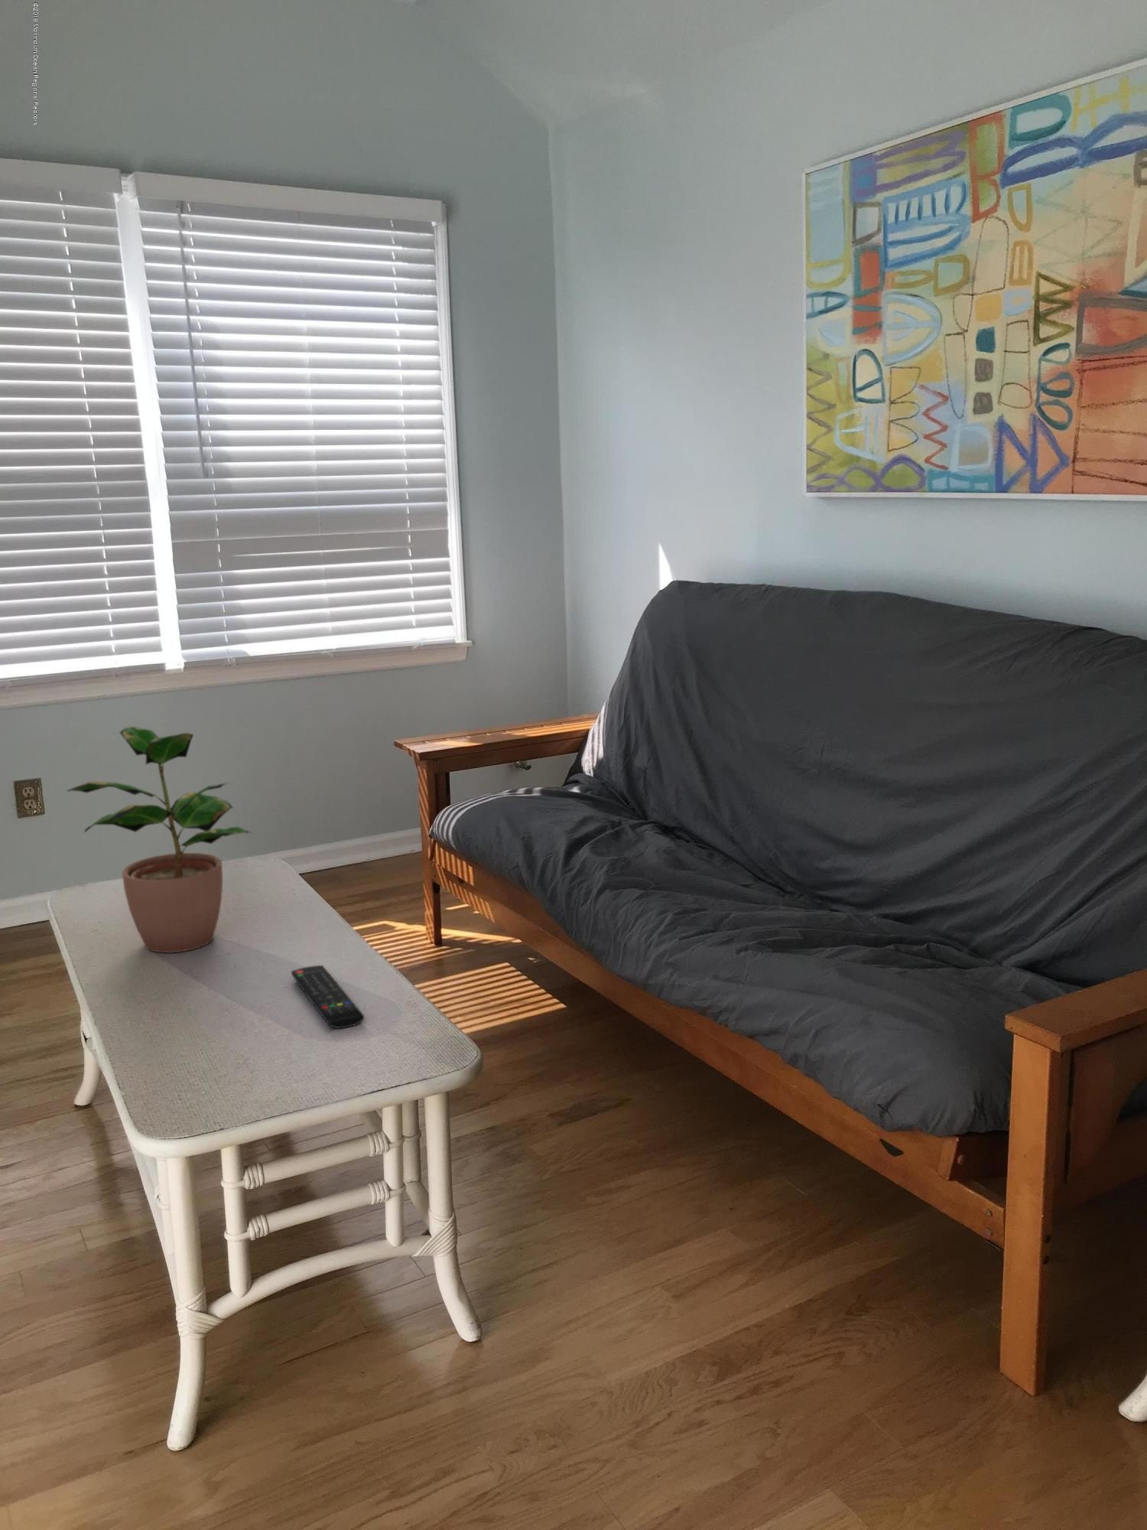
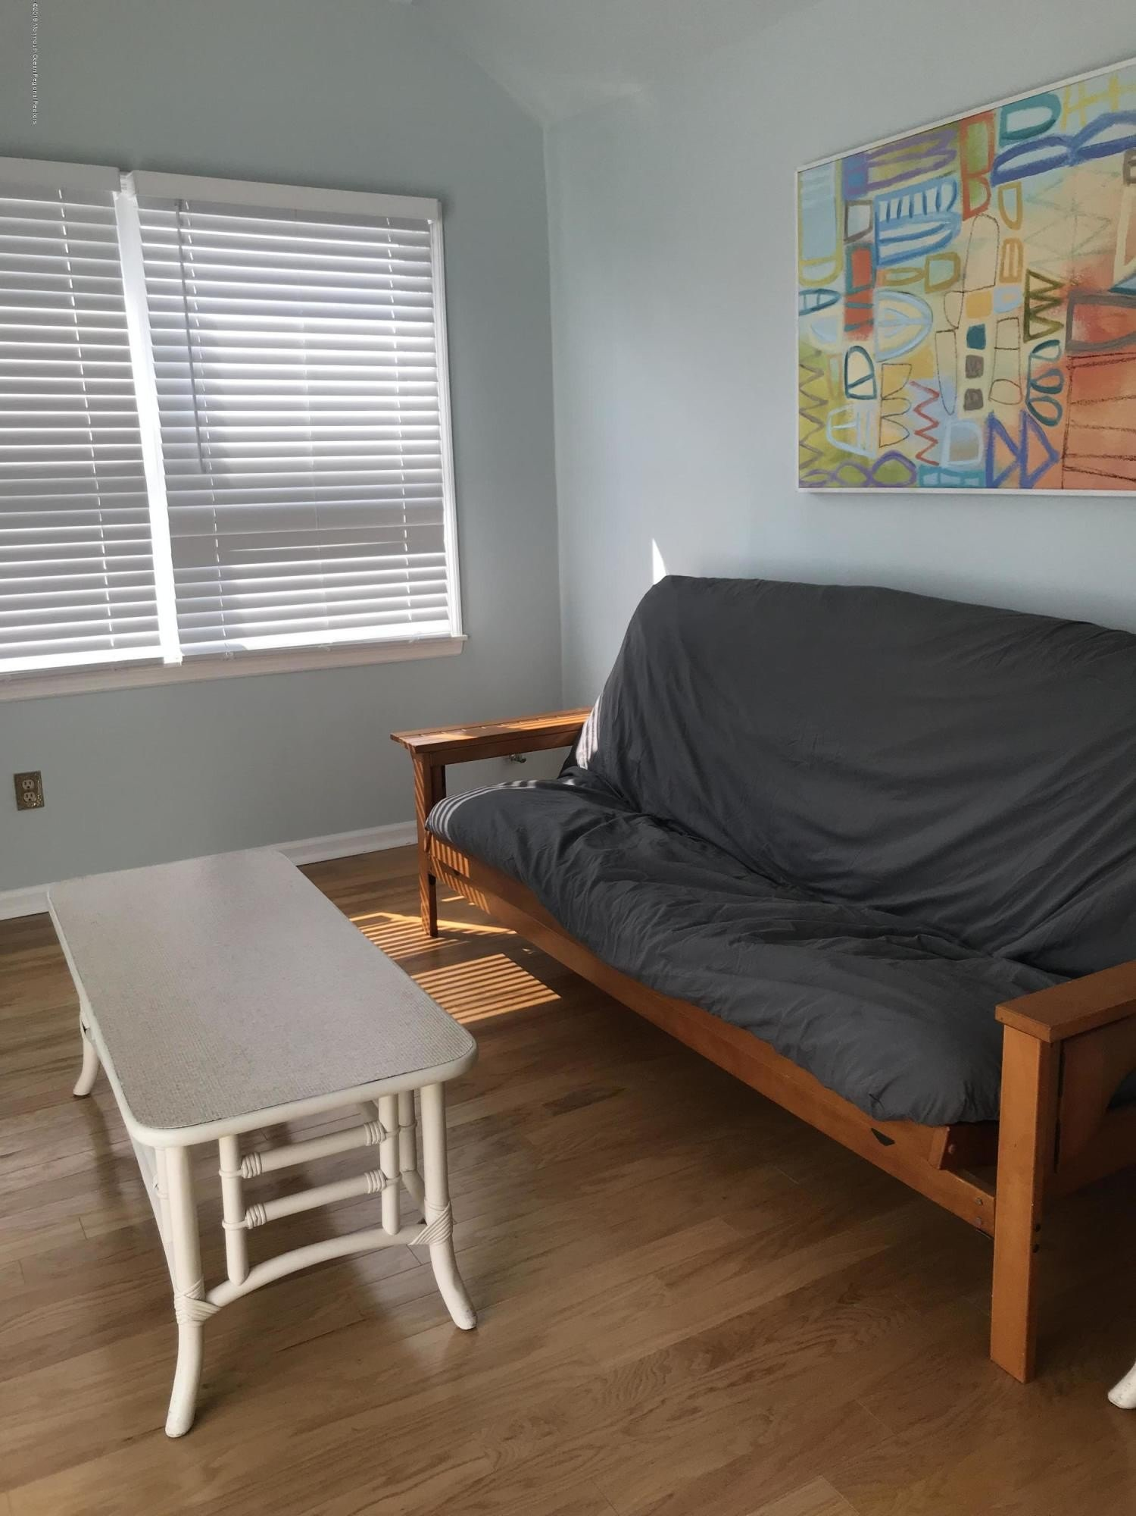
- potted plant (169, 829)
- remote control (325, 995)
